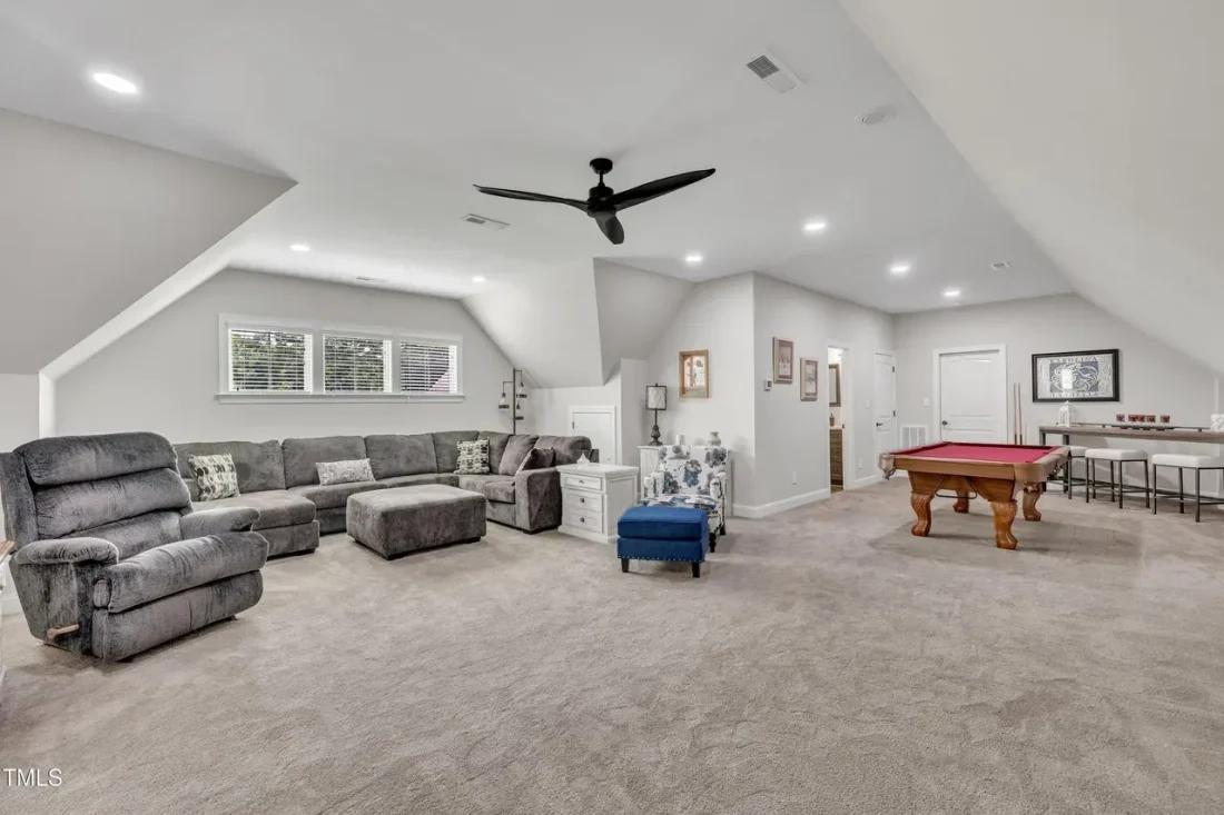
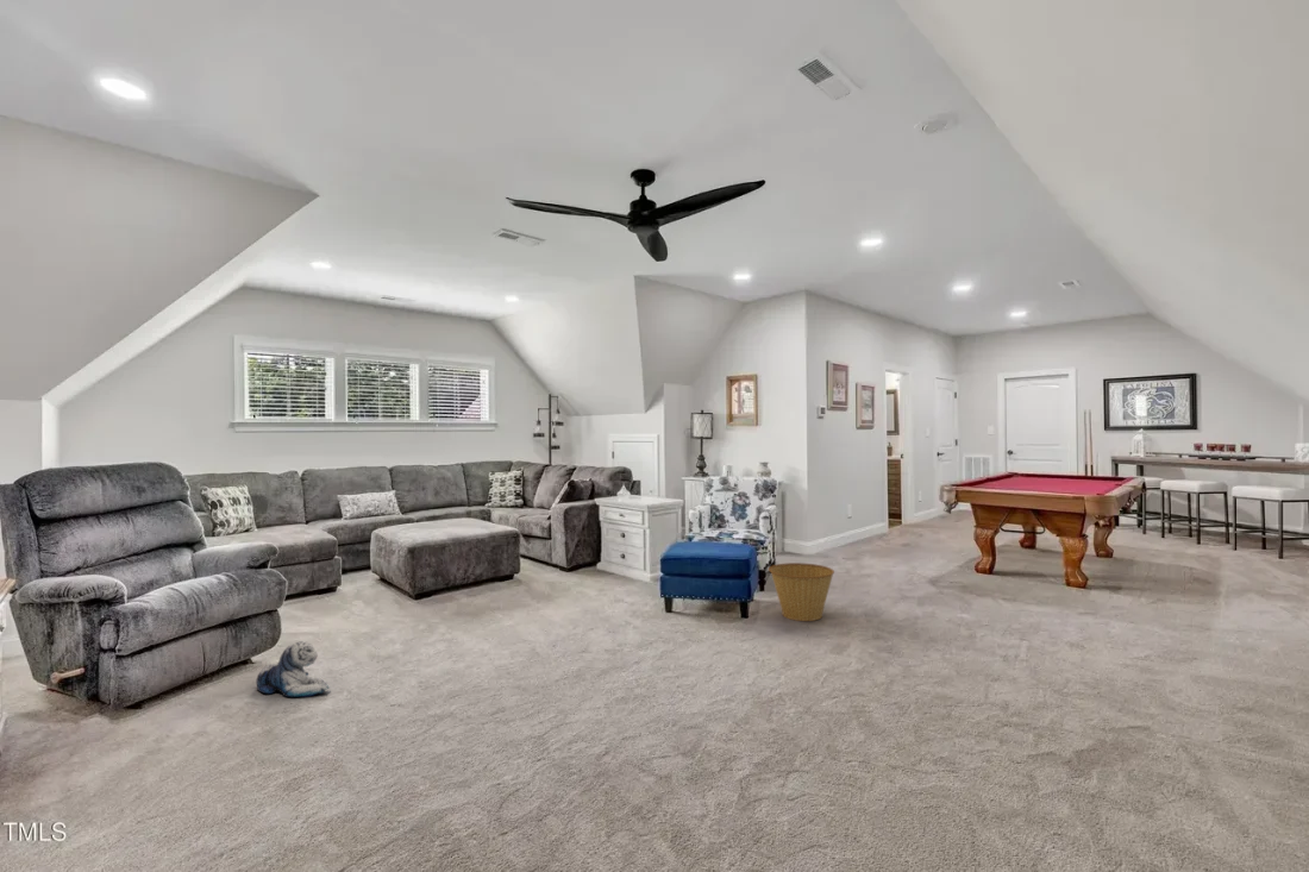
+ plush toy (295, 663)
+ basket (801, 591)
